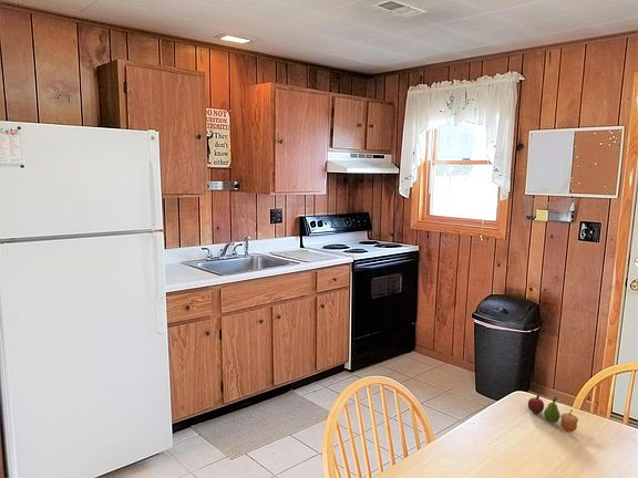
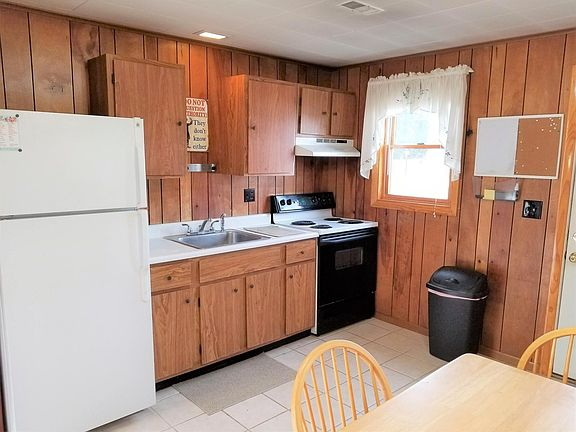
- fruit (552, 408)
